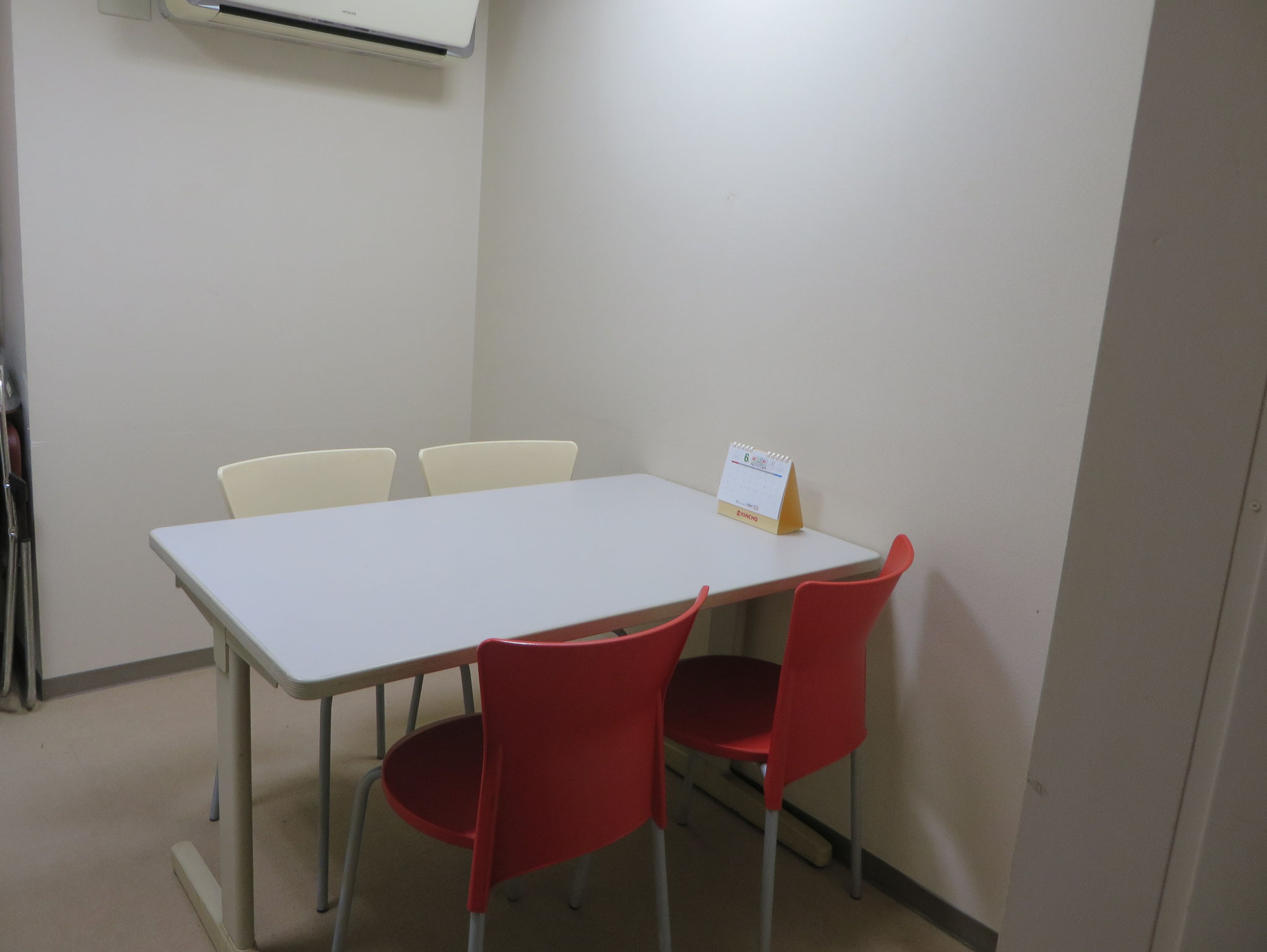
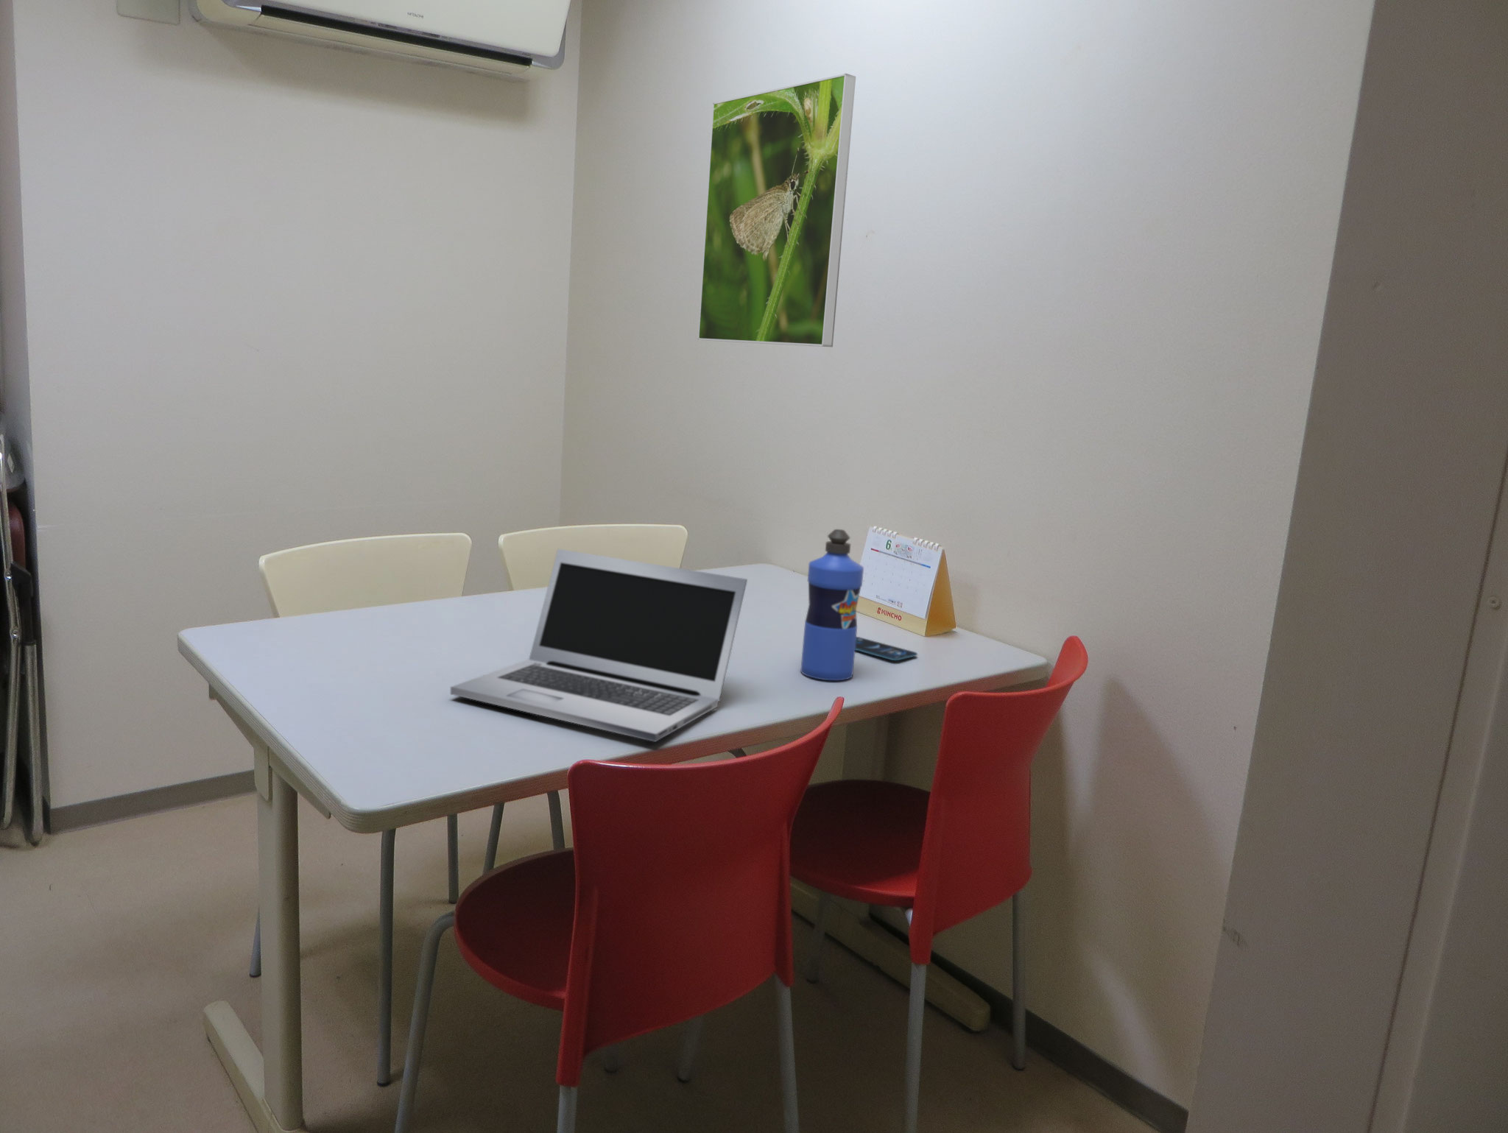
+ laptop (601, 636)
+ water bottle (833, 602)
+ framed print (769, 219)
+ smartphone (874, 647)
